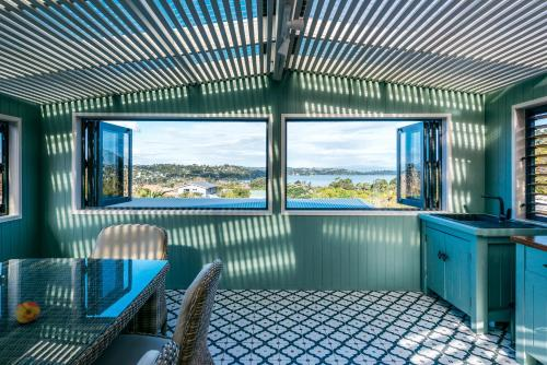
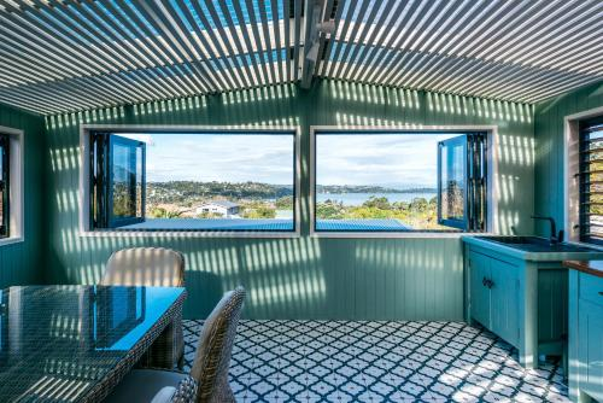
- fruit (27, 311)
